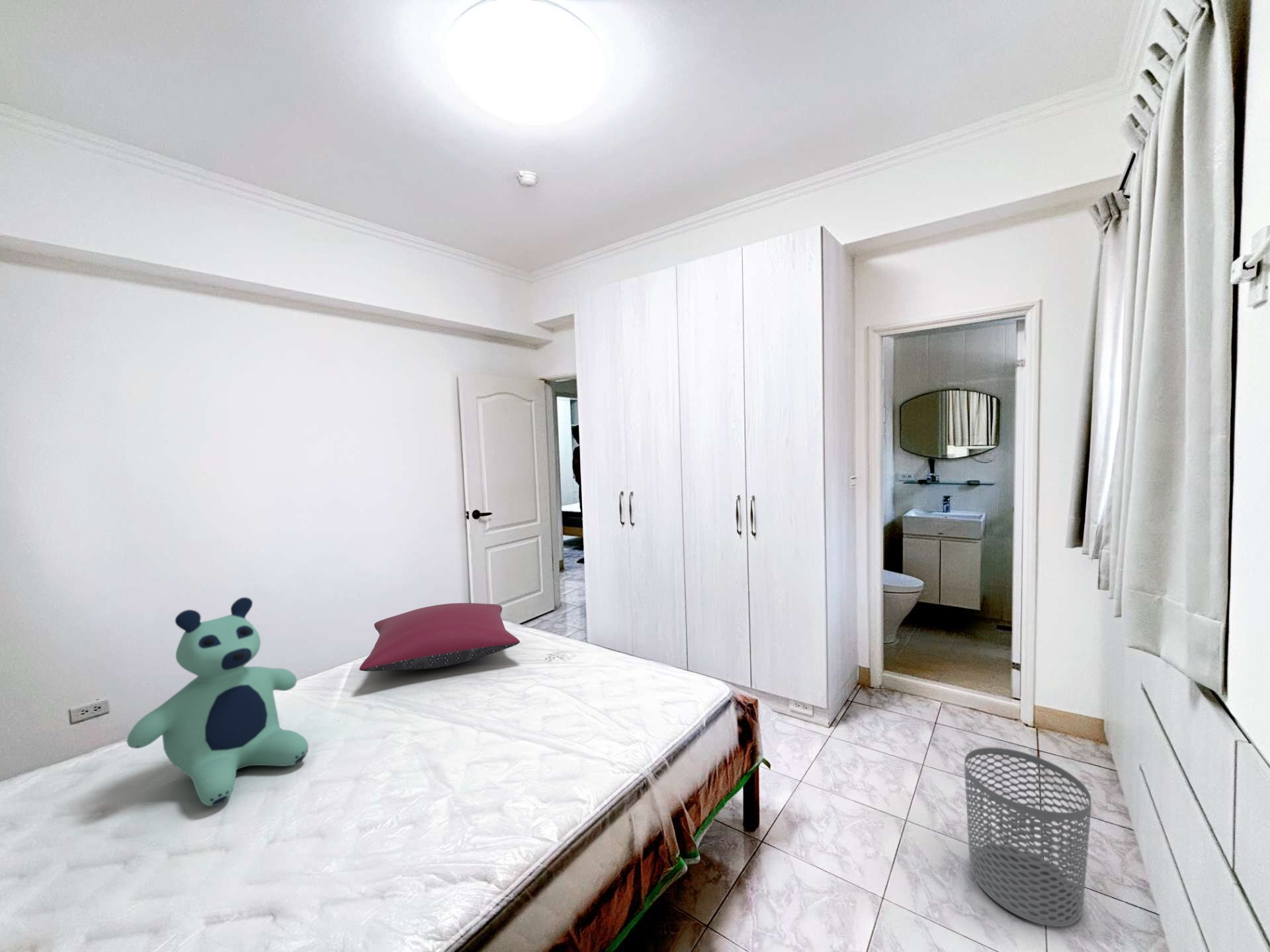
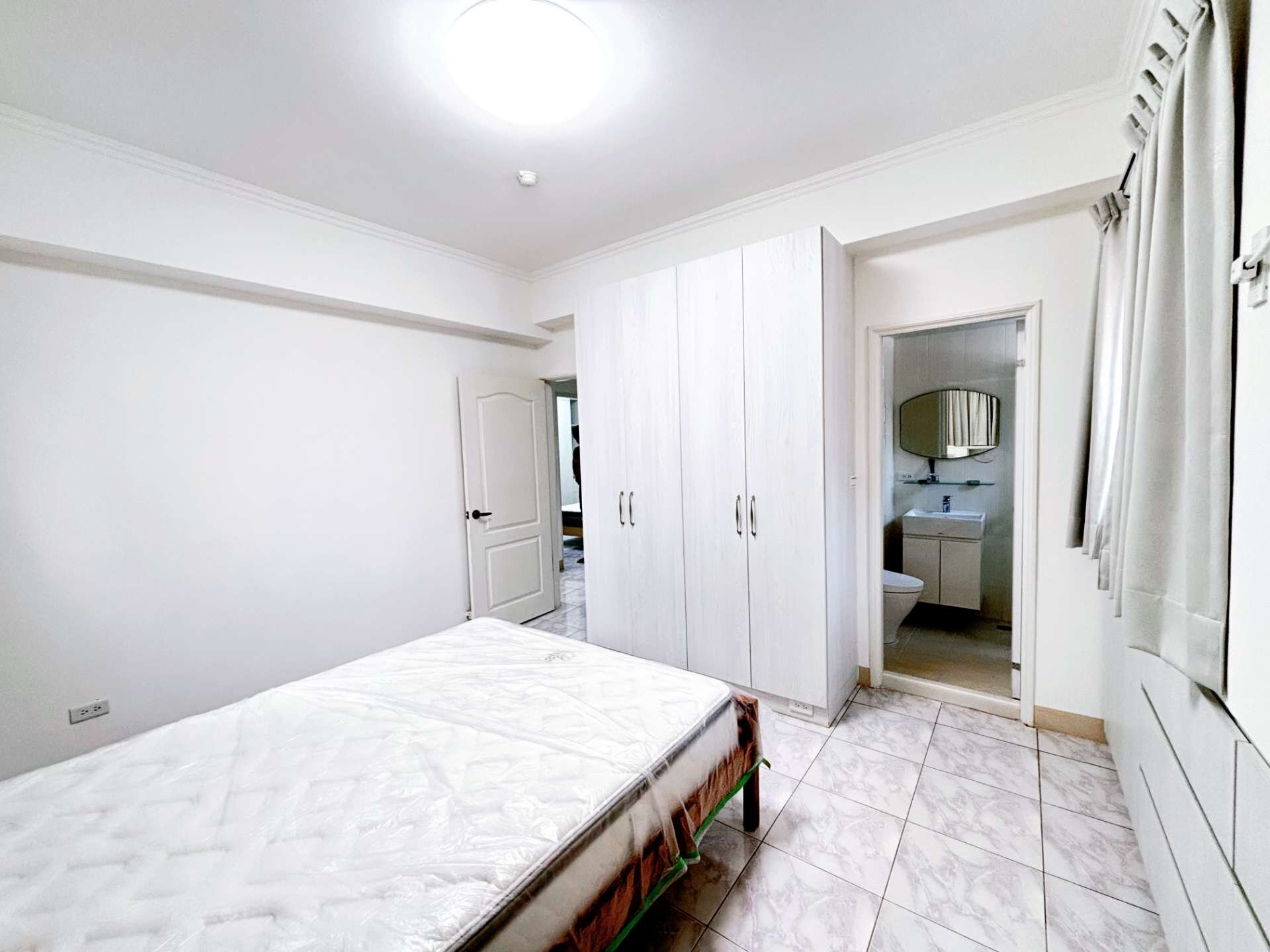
- waste bin (1023, 832)
- pillow (443, 632)
- bear (232, 689)
